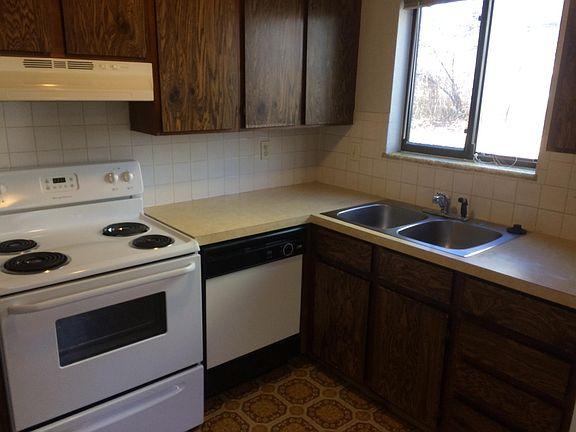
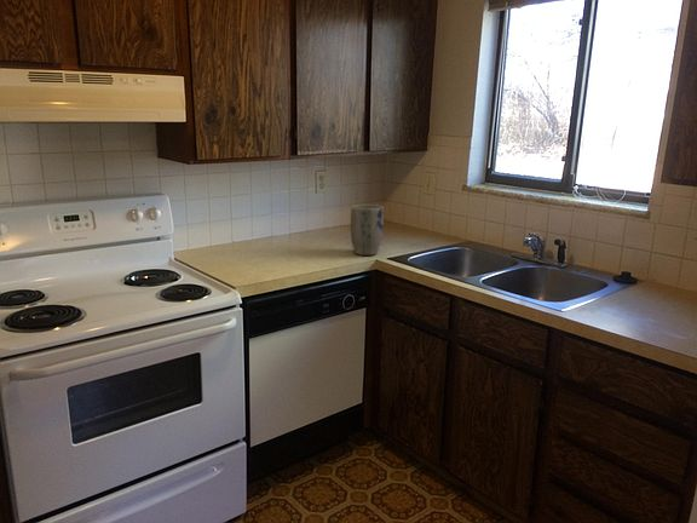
+ plant pot (367, 230)
